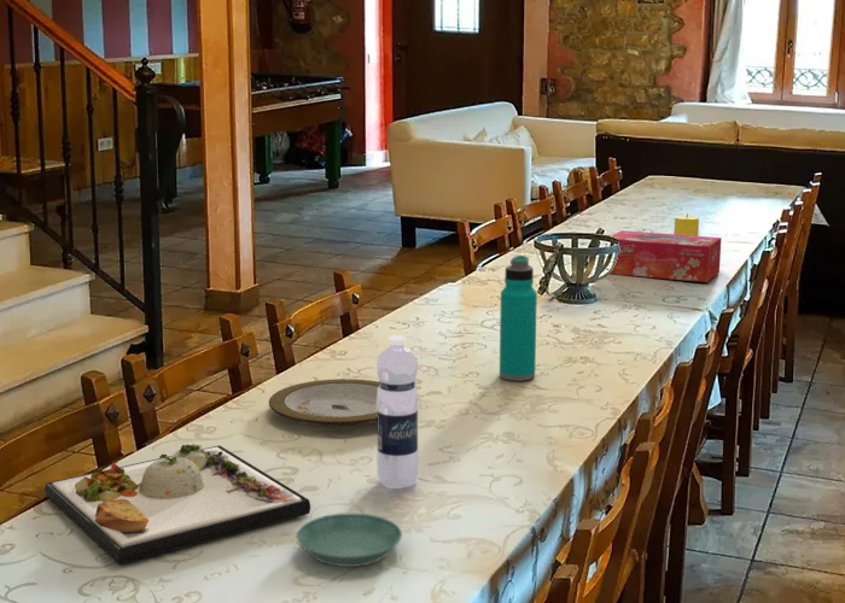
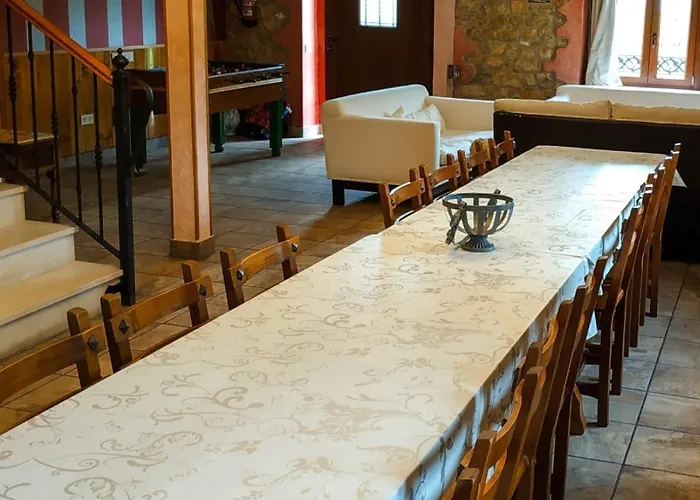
- tissue box (663, 254)
- water bottle (397, 411)
- dinner plate (174, 482)
- candle (684, 233)
- plate (340, 404)
- saucer (349, 541)
- water bottle (518, 317)
